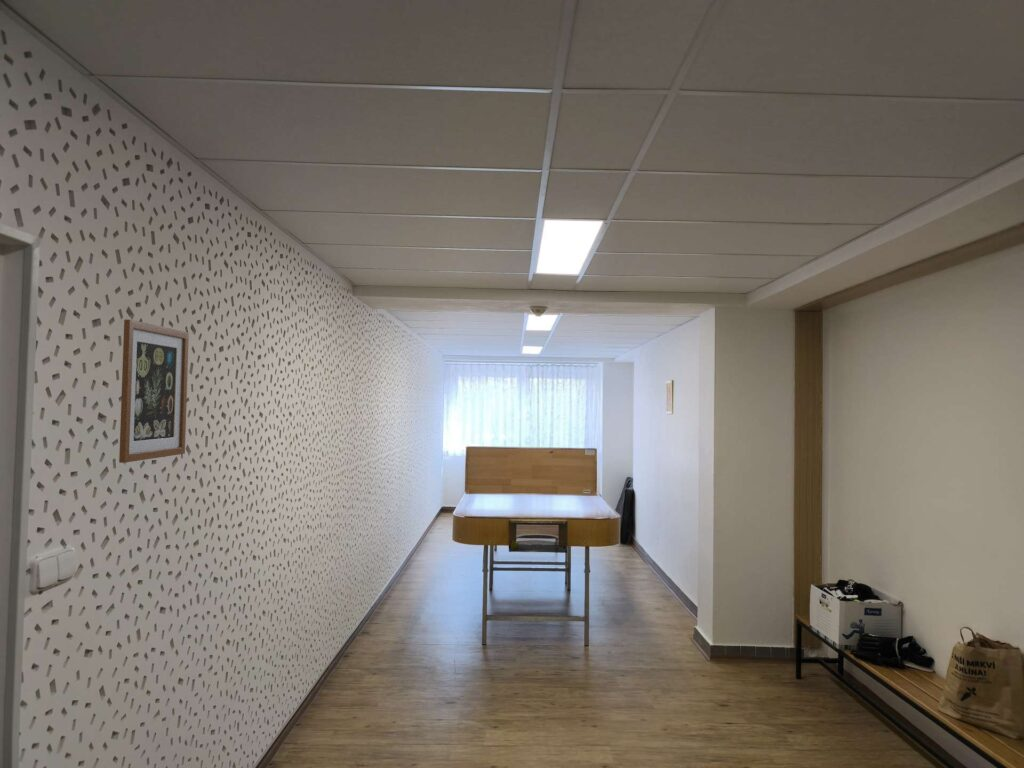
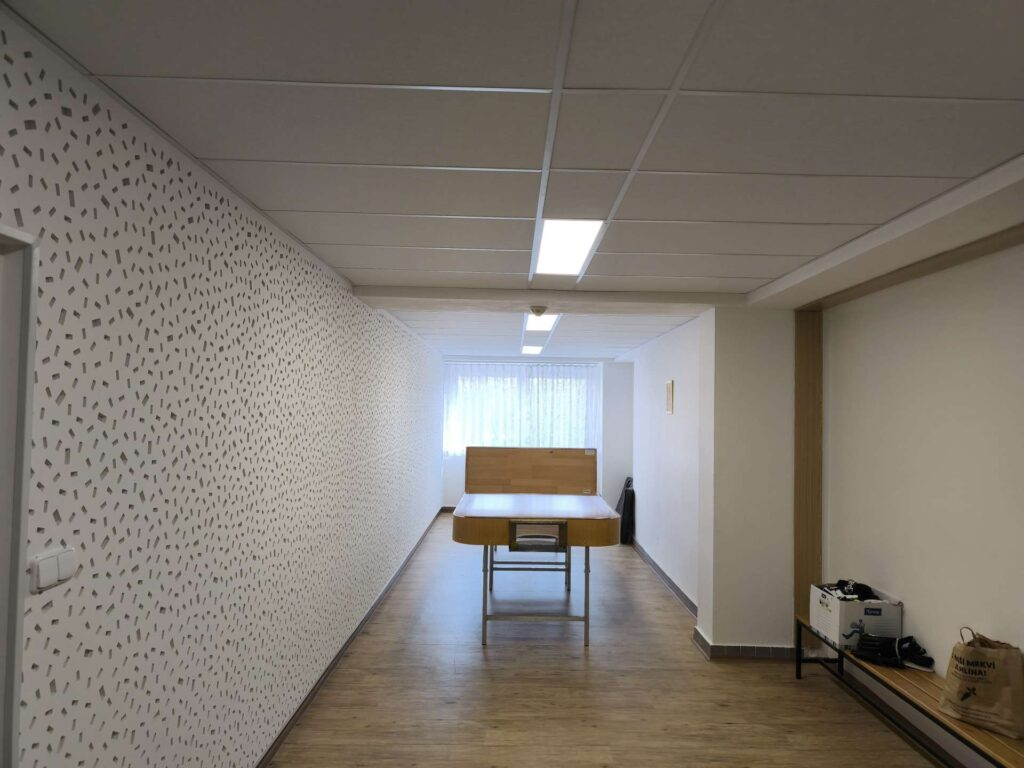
- wall art (157, 391)
